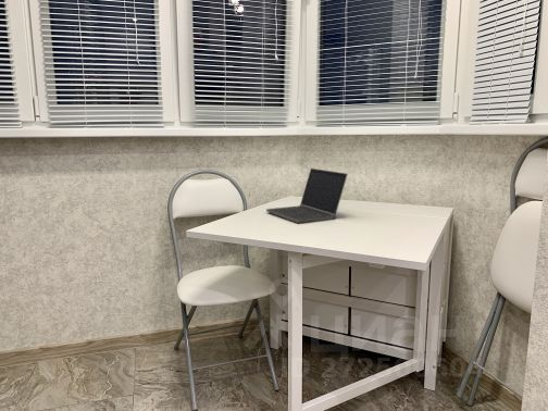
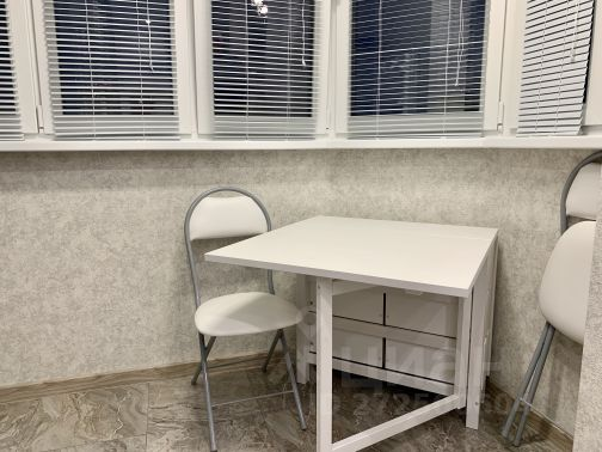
- laptop computer (304, 194)
